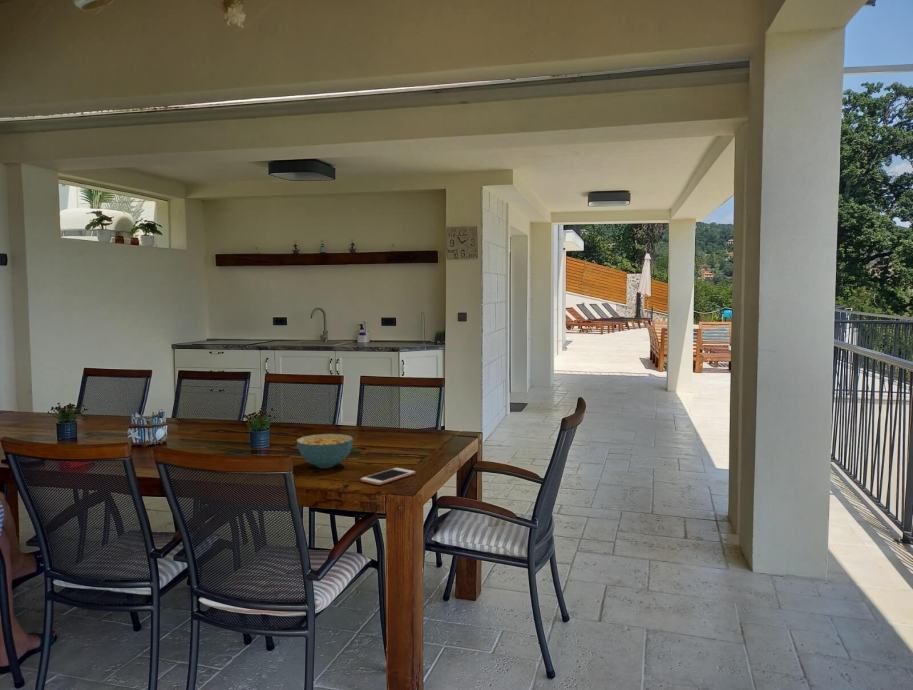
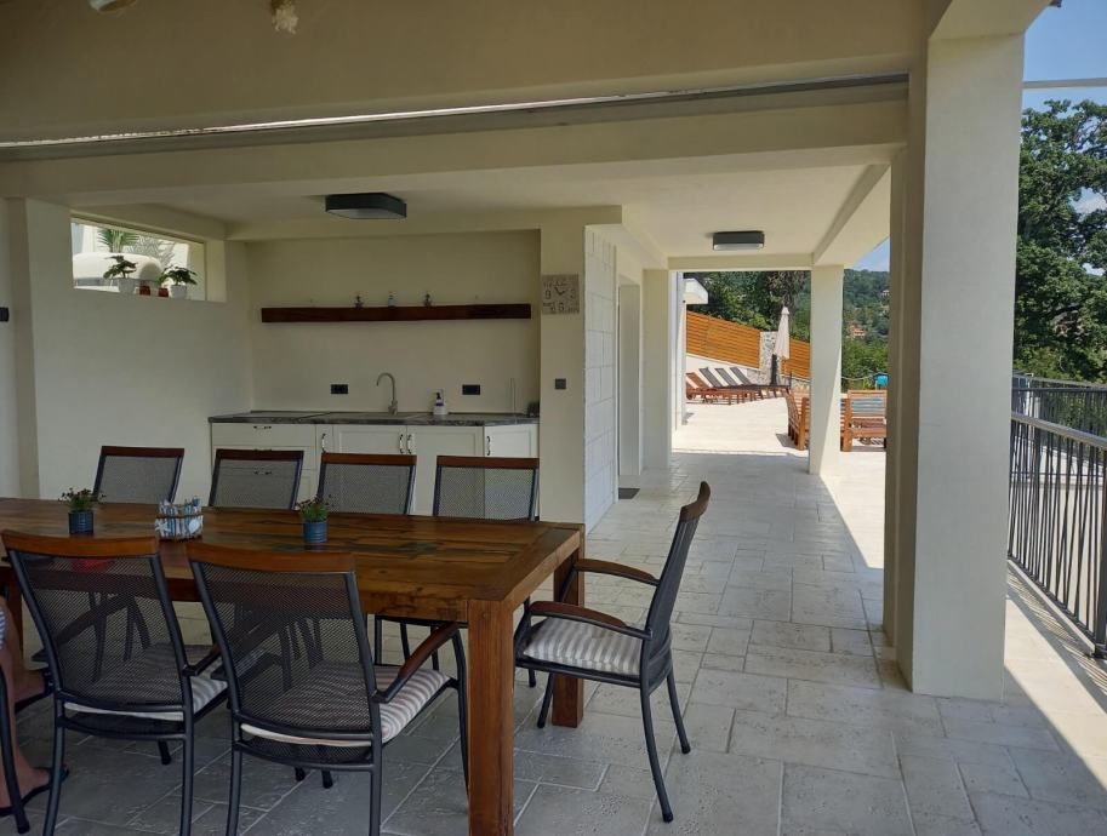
- cell phone (388, 476)
- cereal bowl (325, 452)
